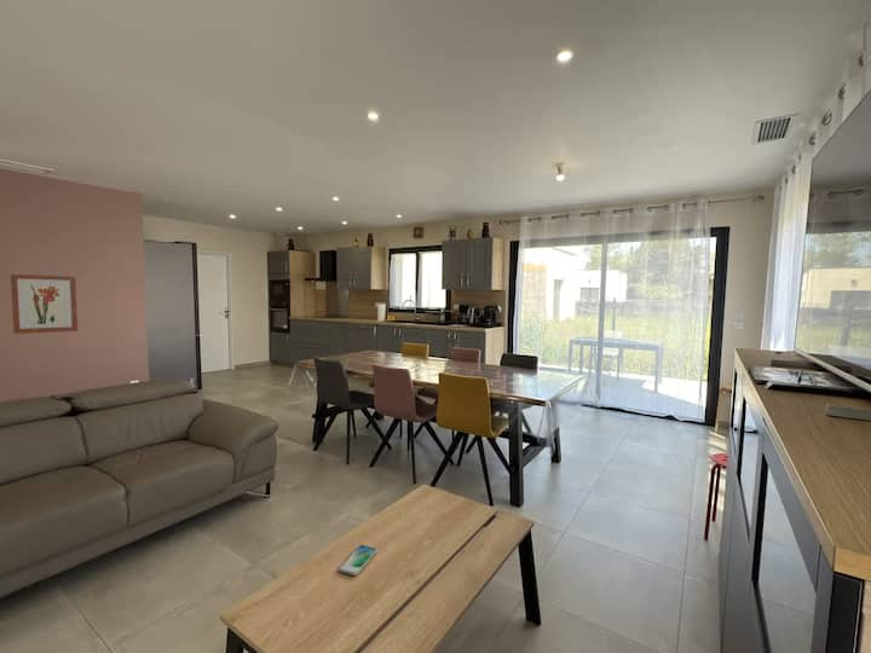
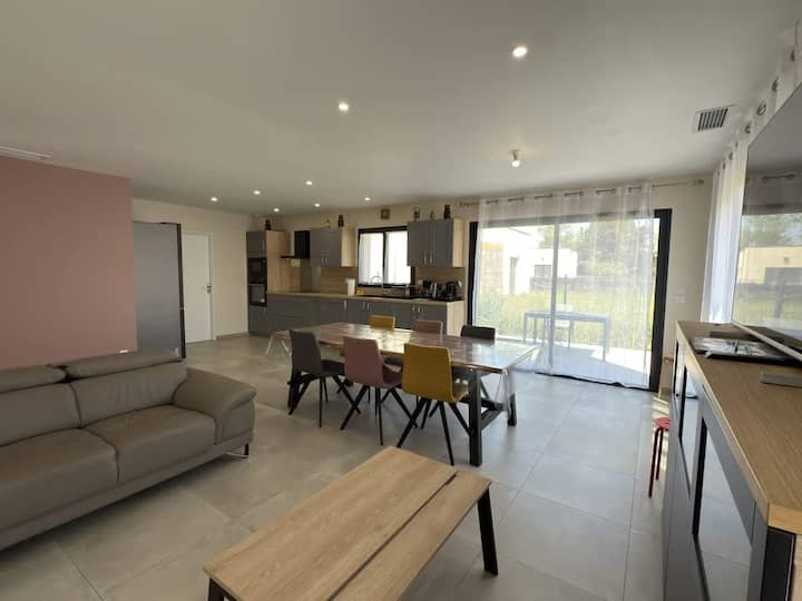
- smartphone (358, 559)
- wall art (45, 304)
